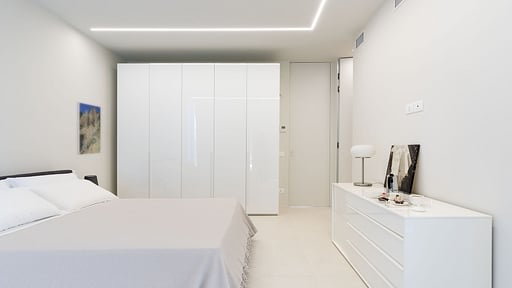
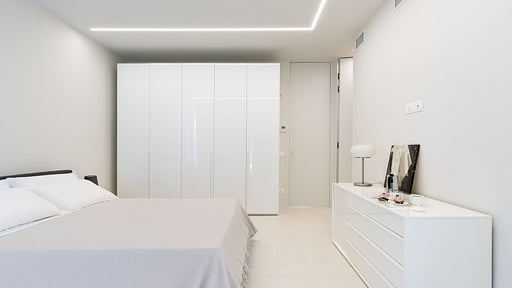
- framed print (89, 129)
